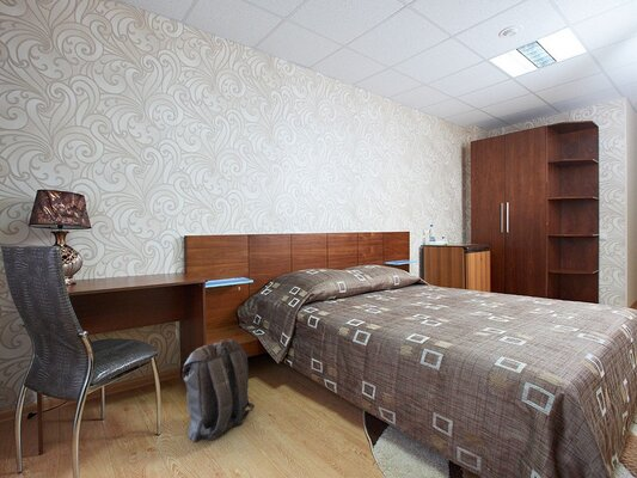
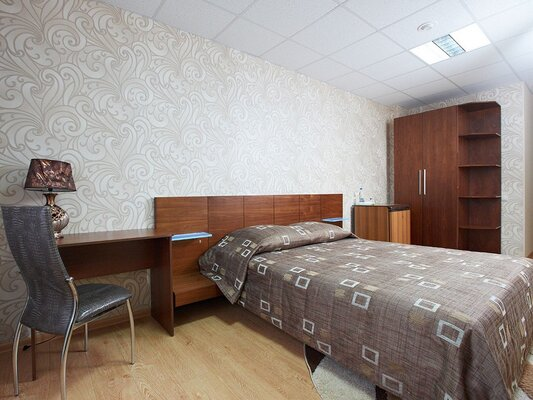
- backpack (219, 382)
